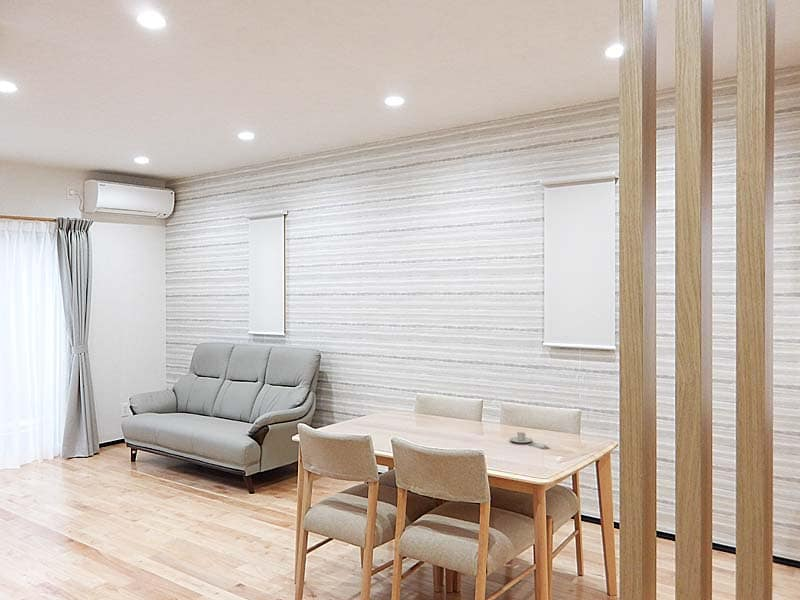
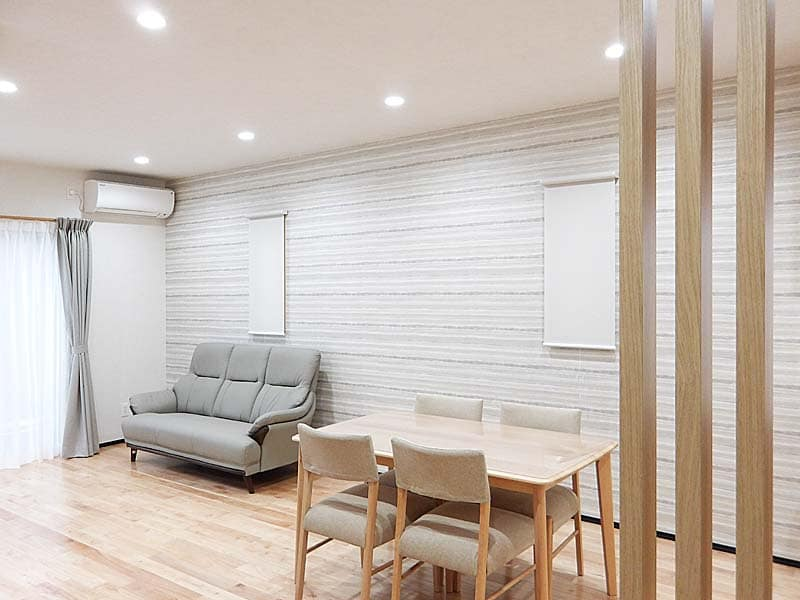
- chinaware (530, 439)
